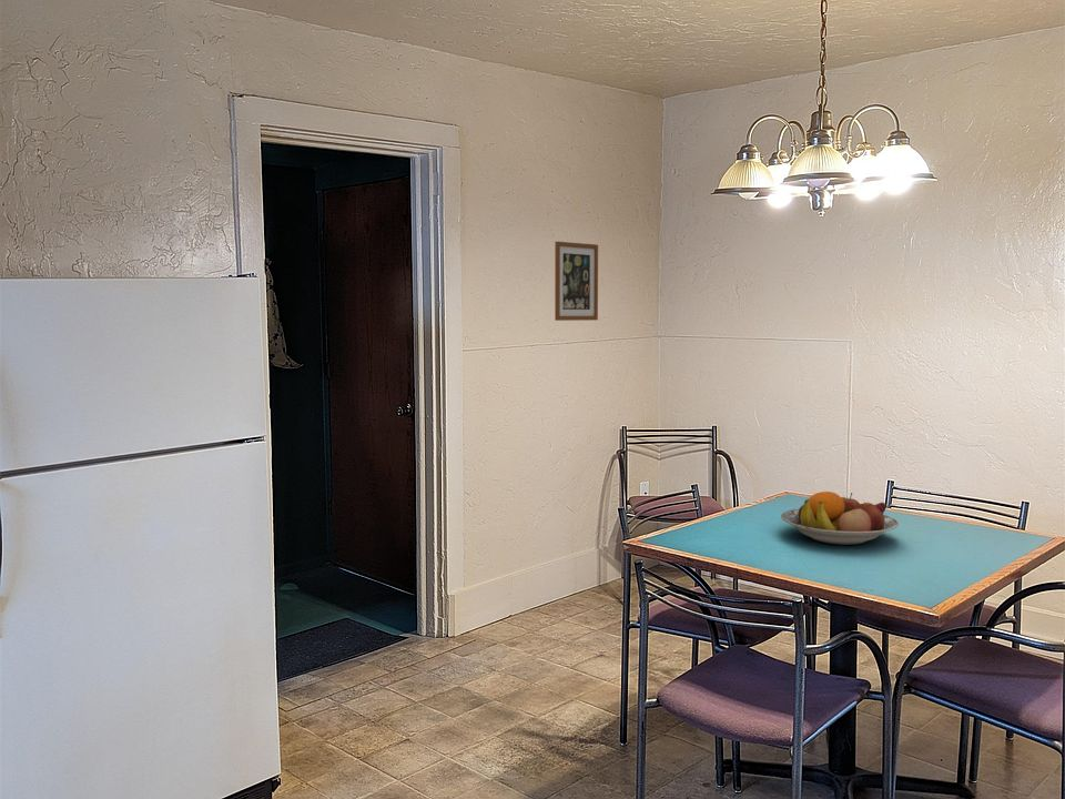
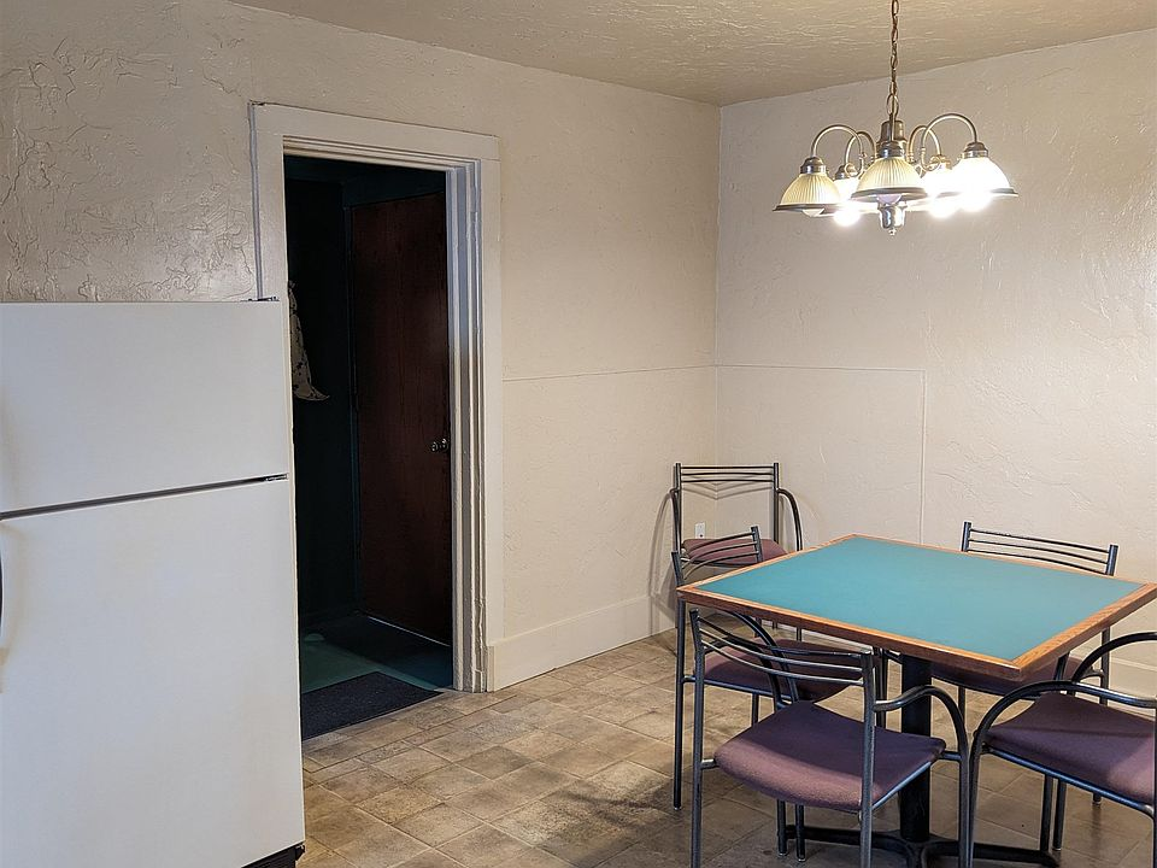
- fruit bowl (839, 514)
- wall art (577, 282)
